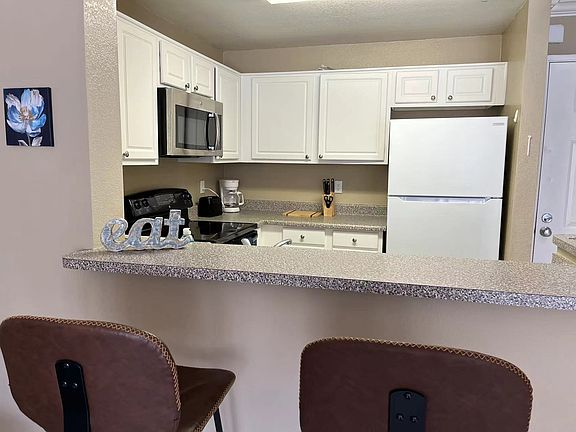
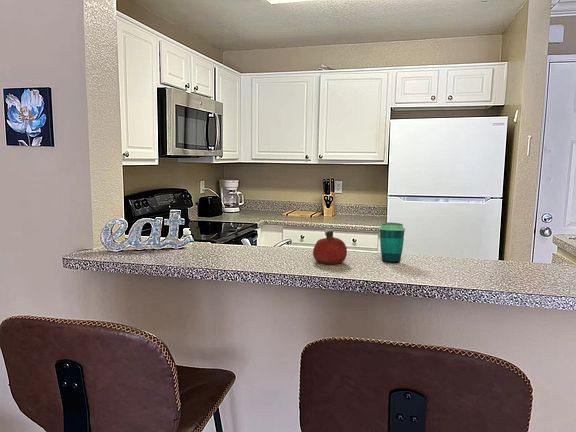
+ cup (391, 242)
+ fruit (330, 246)
